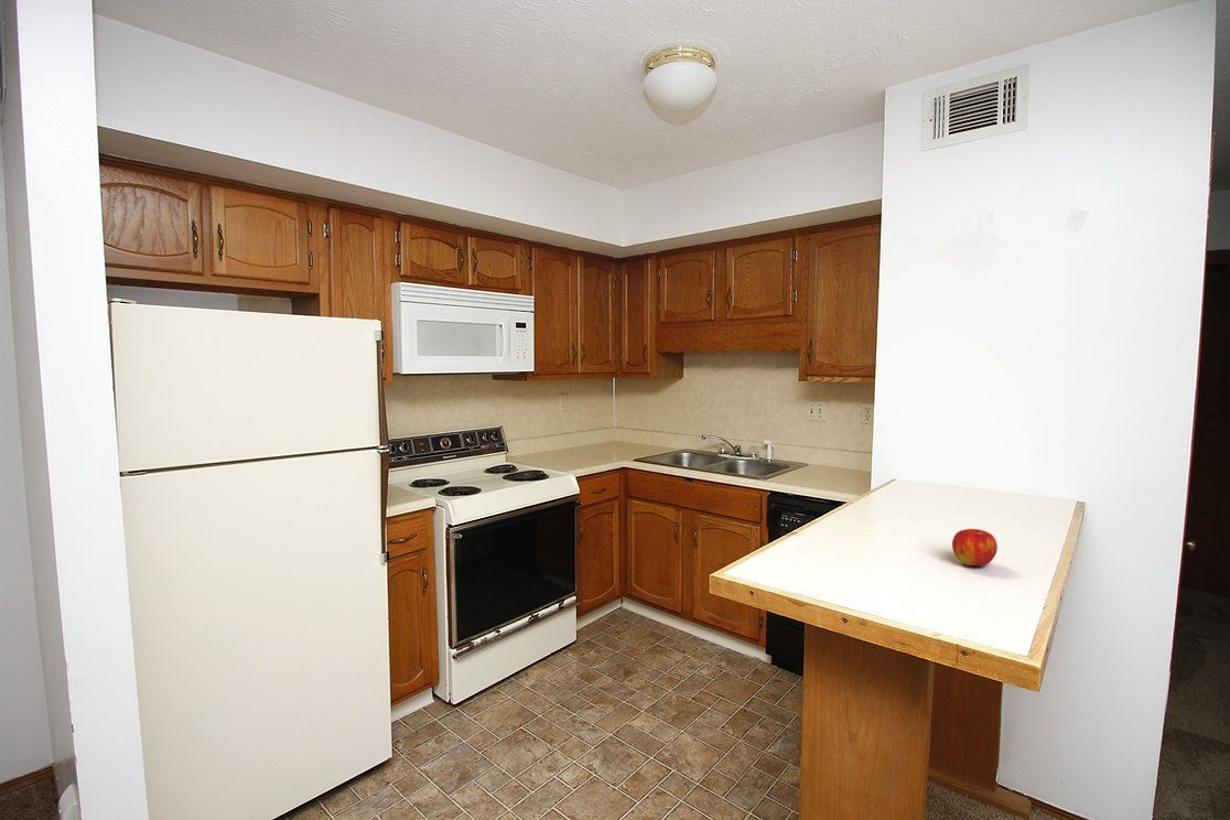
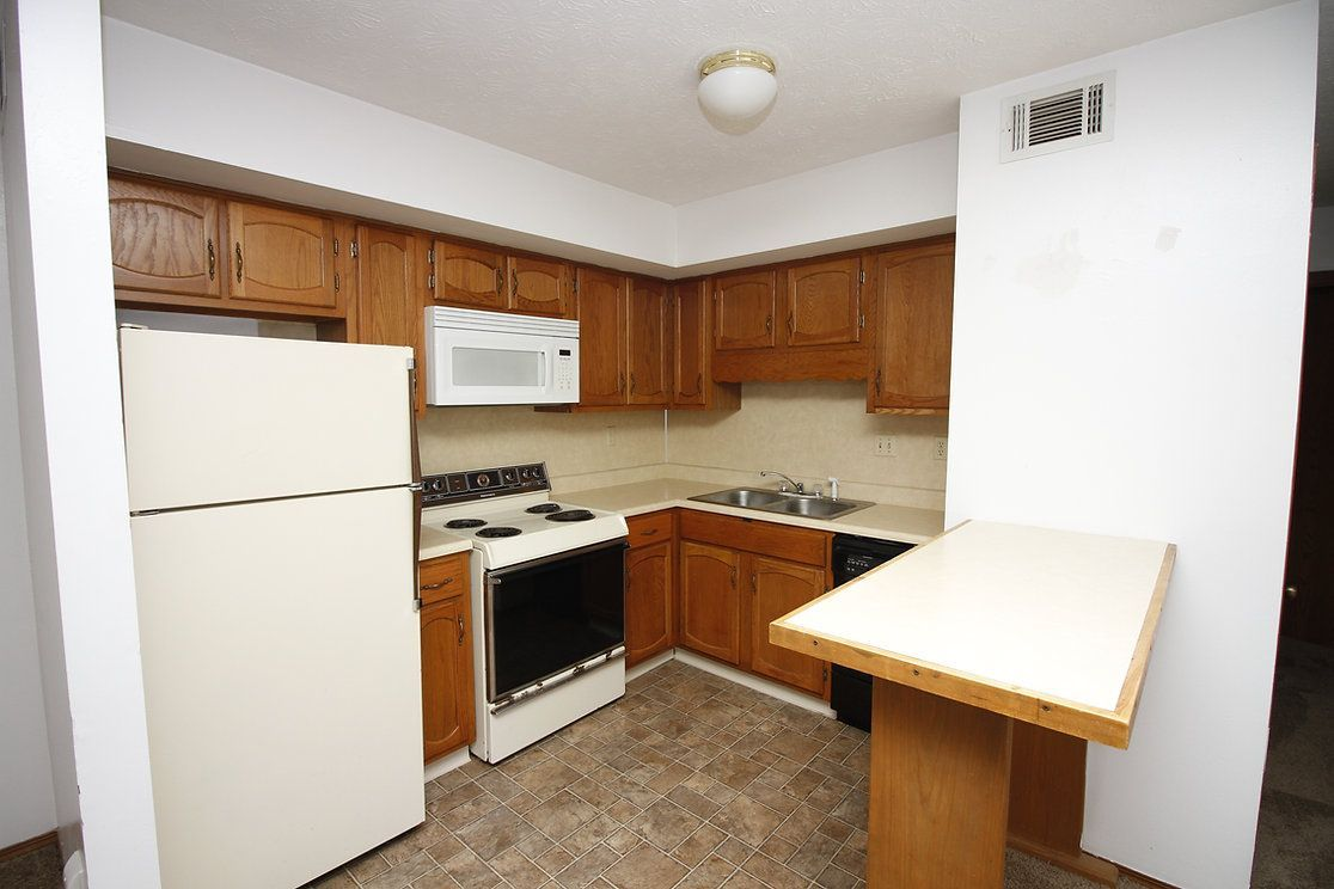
- apple (974, 548)
